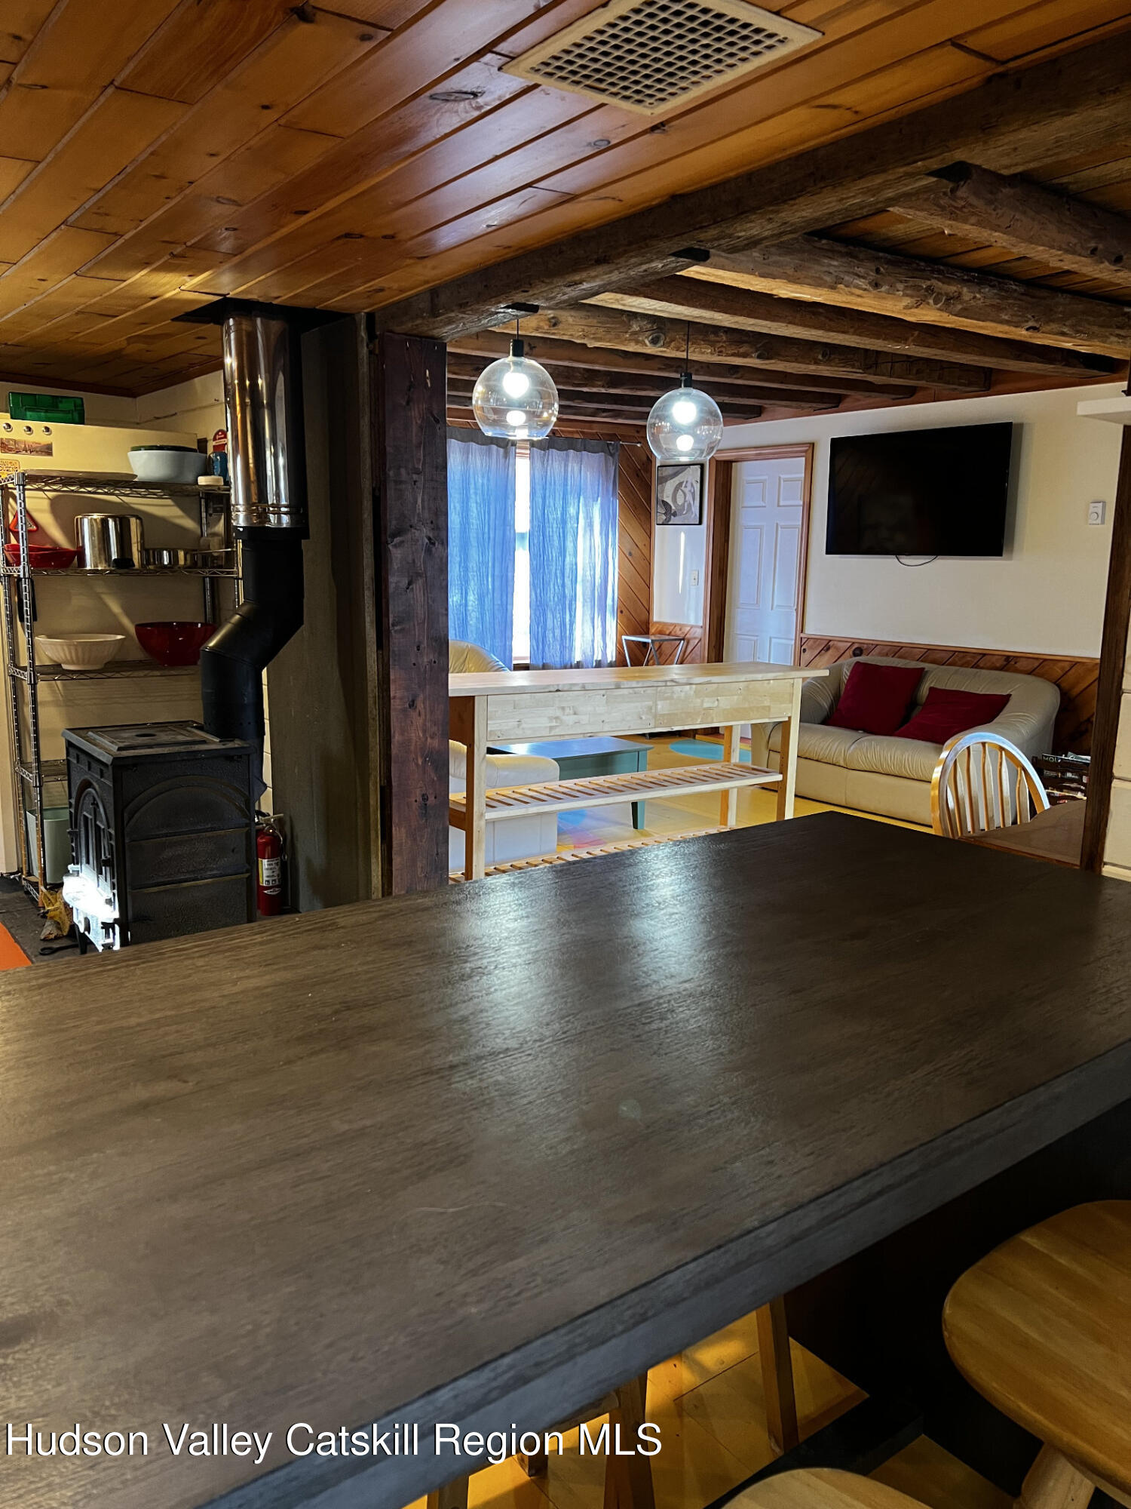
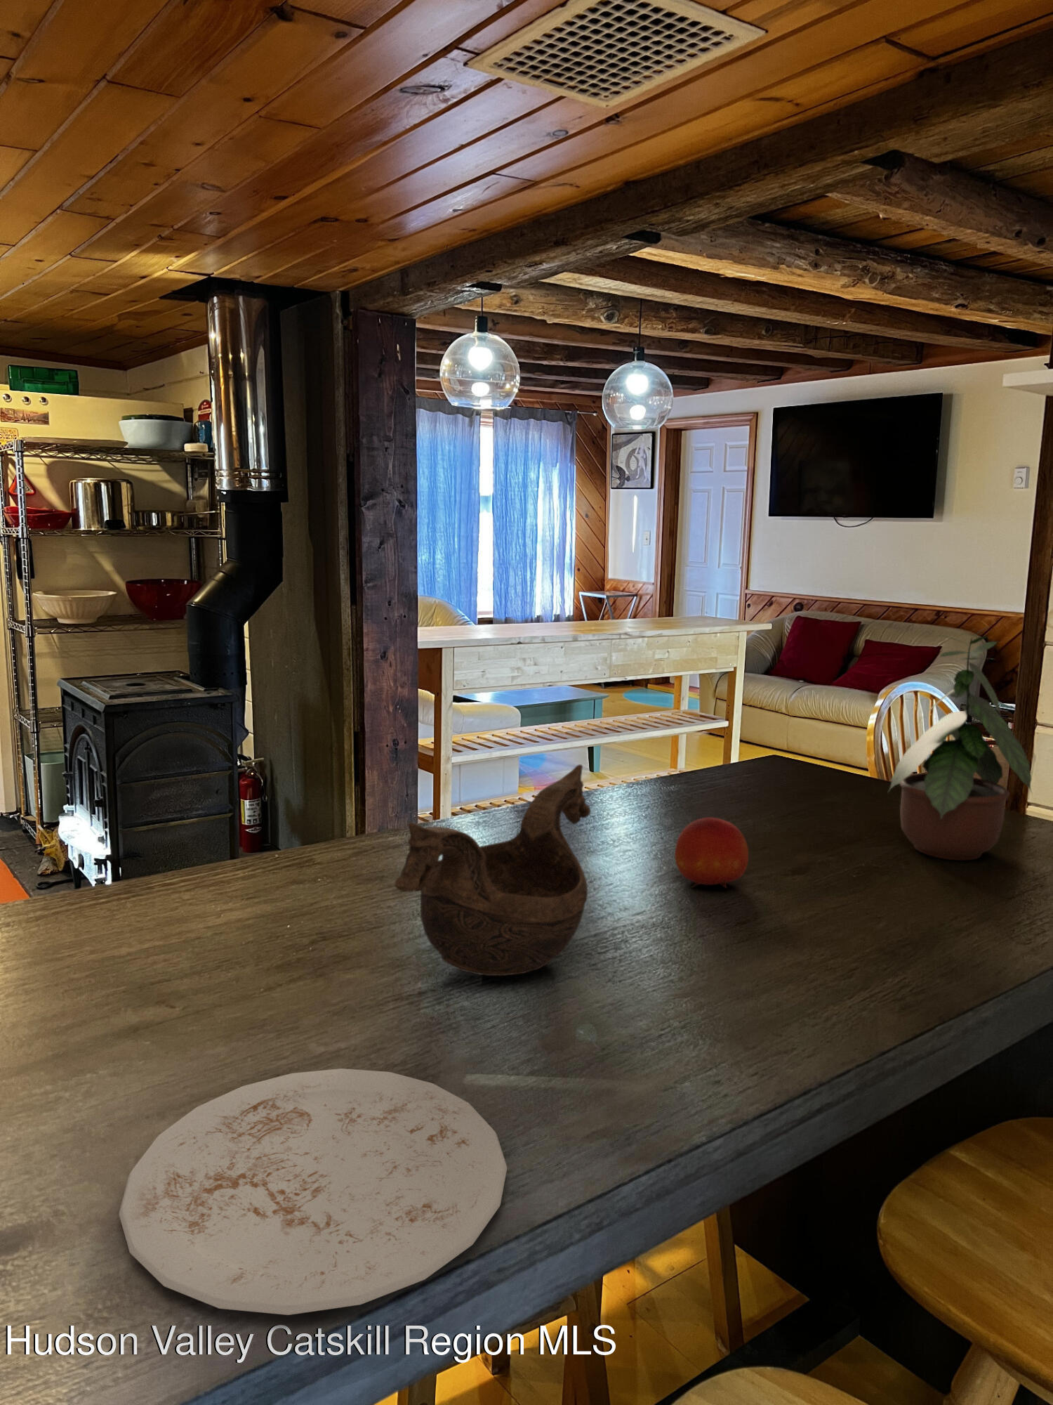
+ decorative bowl (503, 877)
+ fruit (712, 850)
+ plate (320, 1174)
+ potted plant (965, 740)
